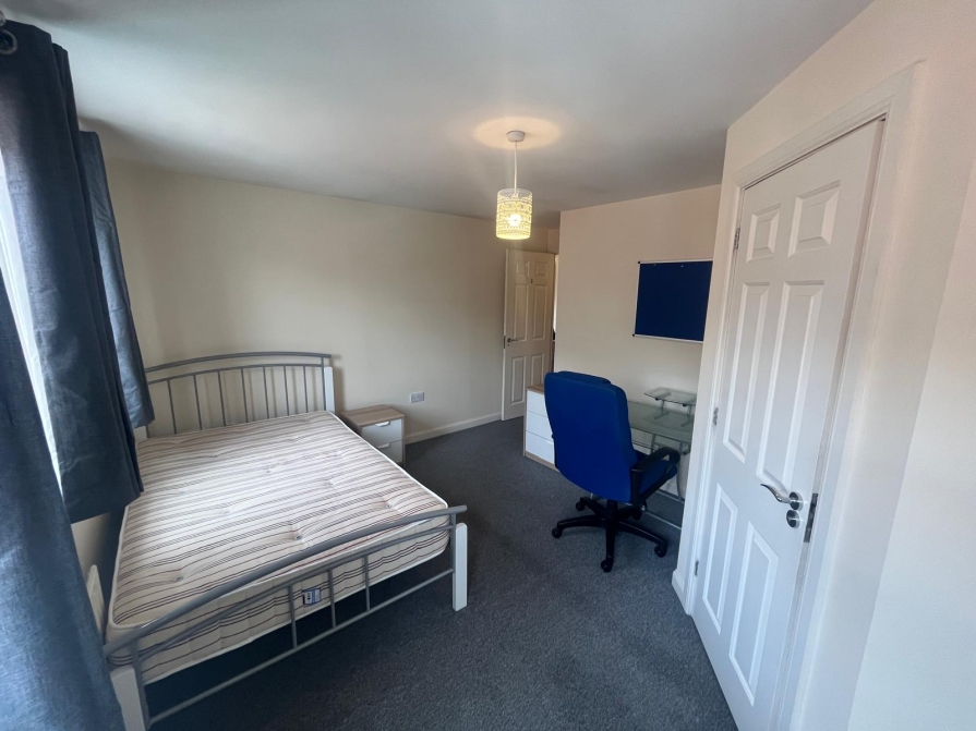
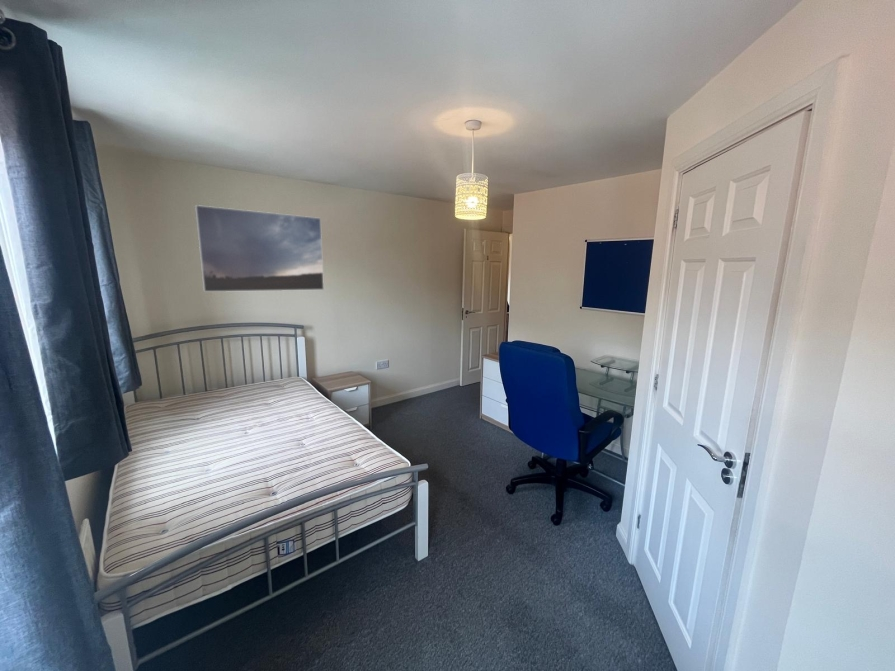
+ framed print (266, 252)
